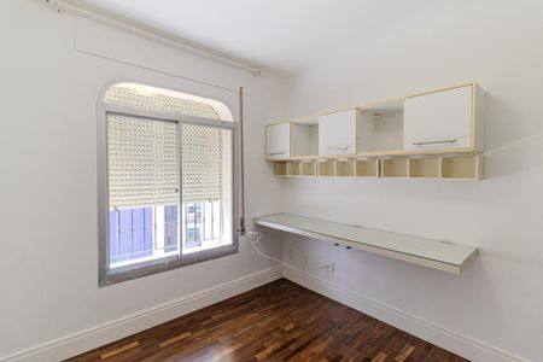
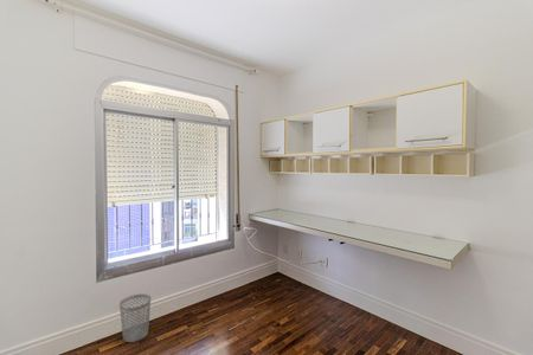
+ wastebasket (135, 317)
